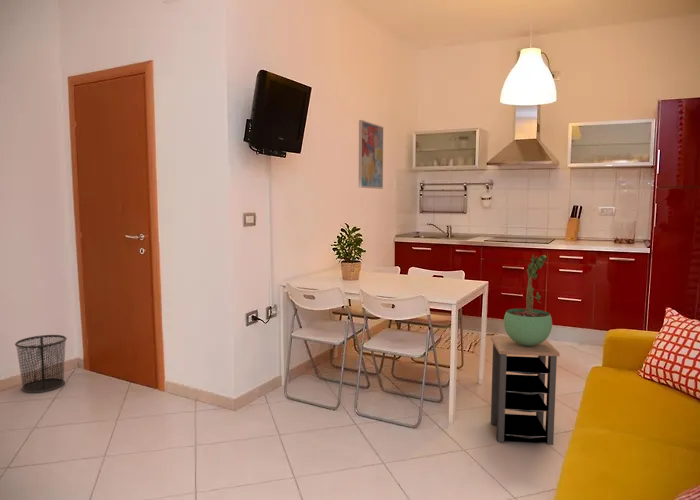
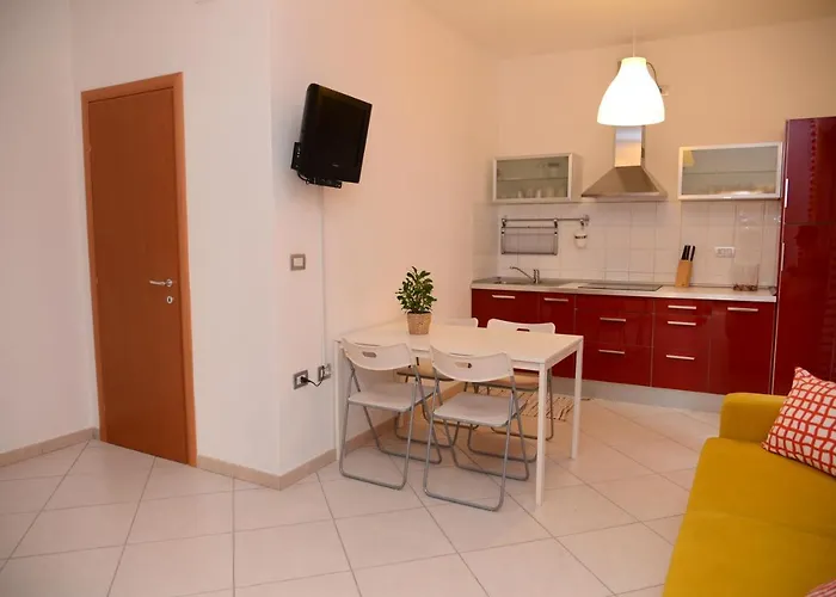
- waste bin (42, 363)
- potted plant (528, 299)
- wall art (371, 156)
- side table (522, 388)
